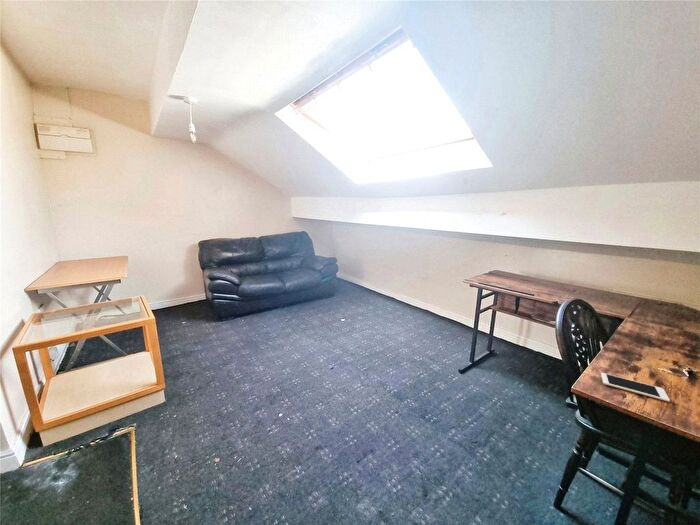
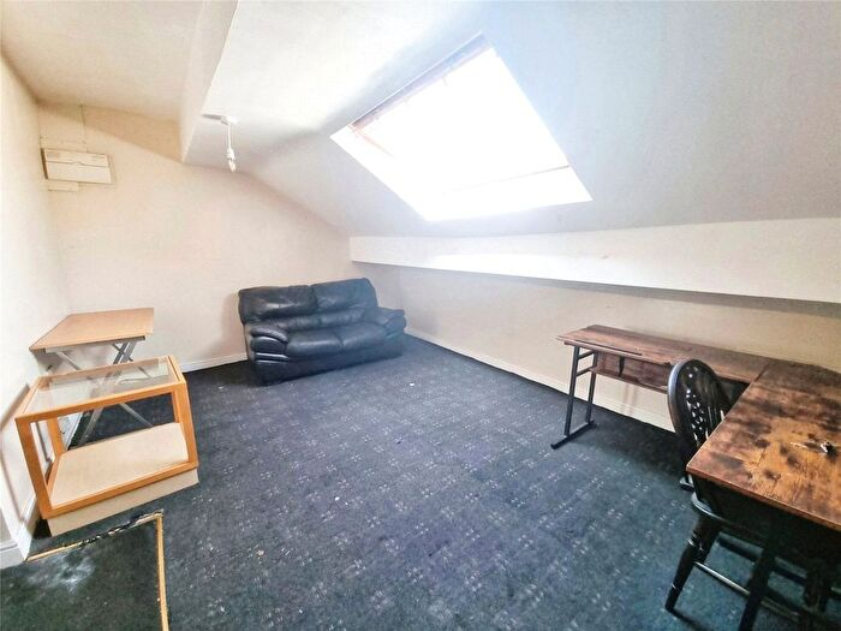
- cell phone (632, 386)
